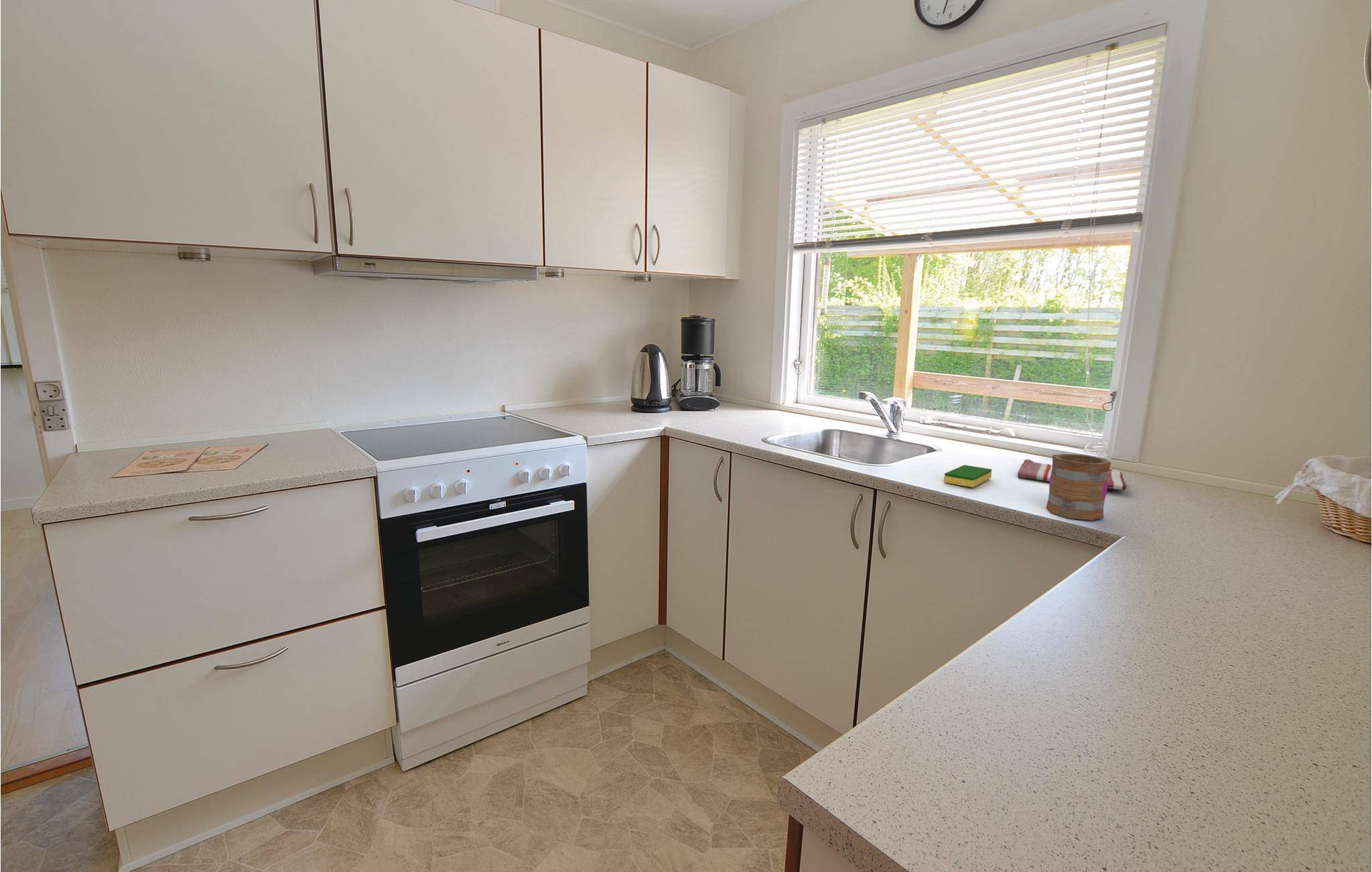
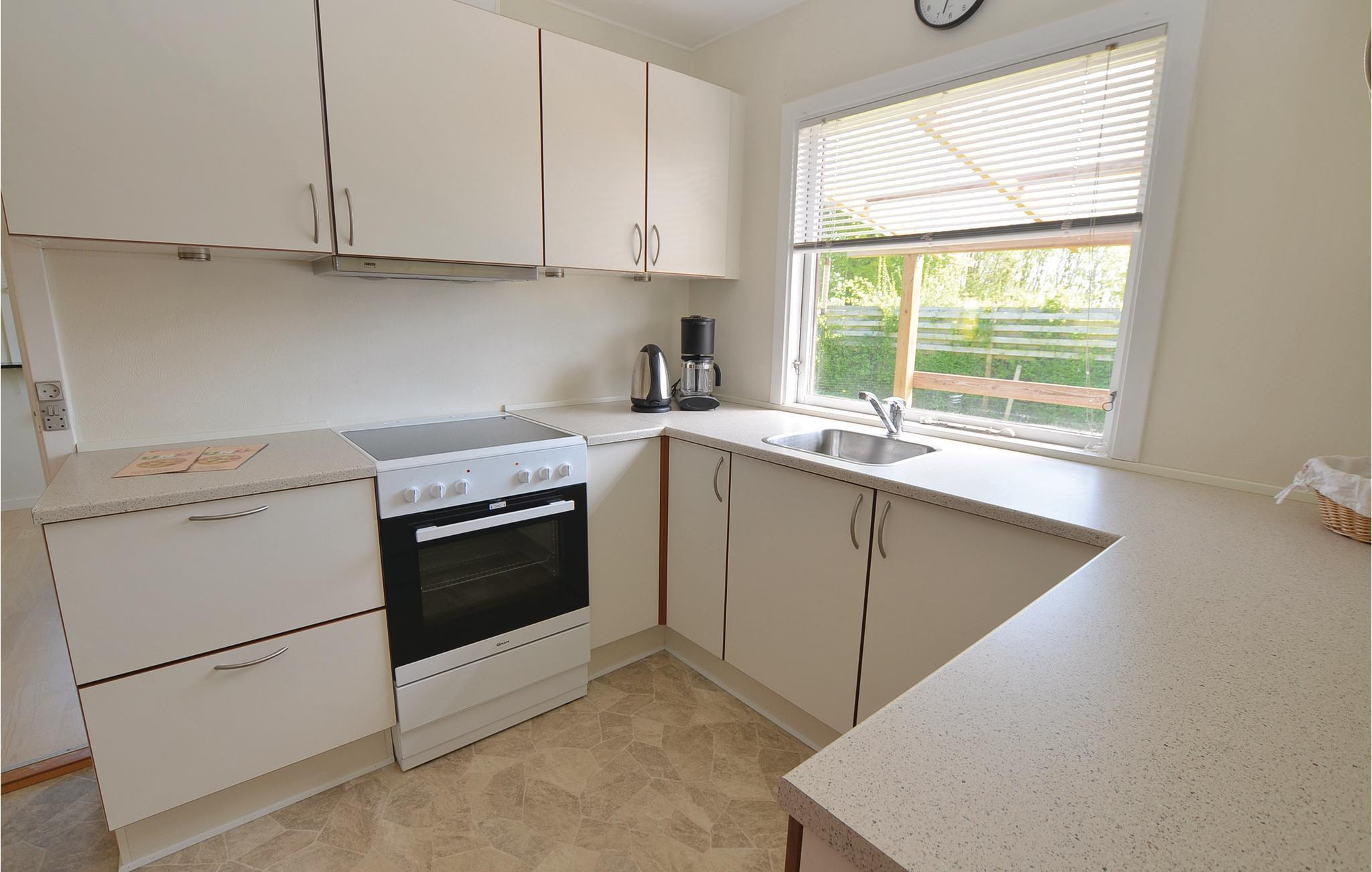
- dish towel (1051, 472)
- mug (1079, 484)
- dish sponge (968, 476)
